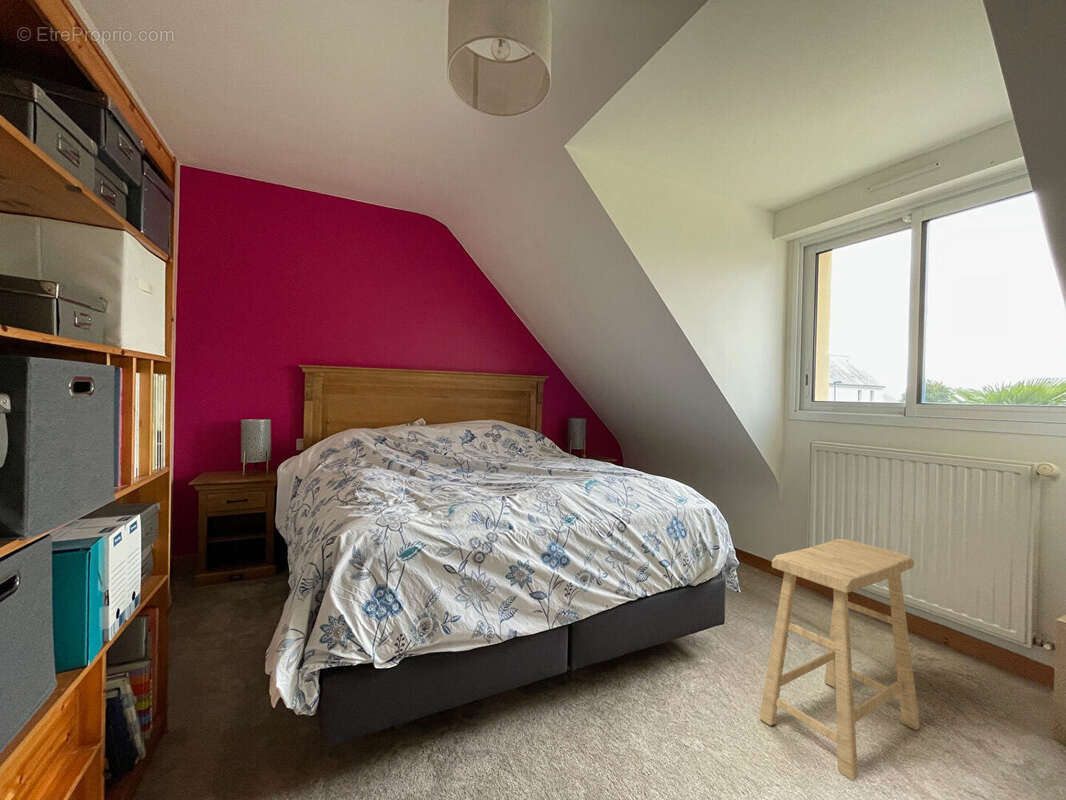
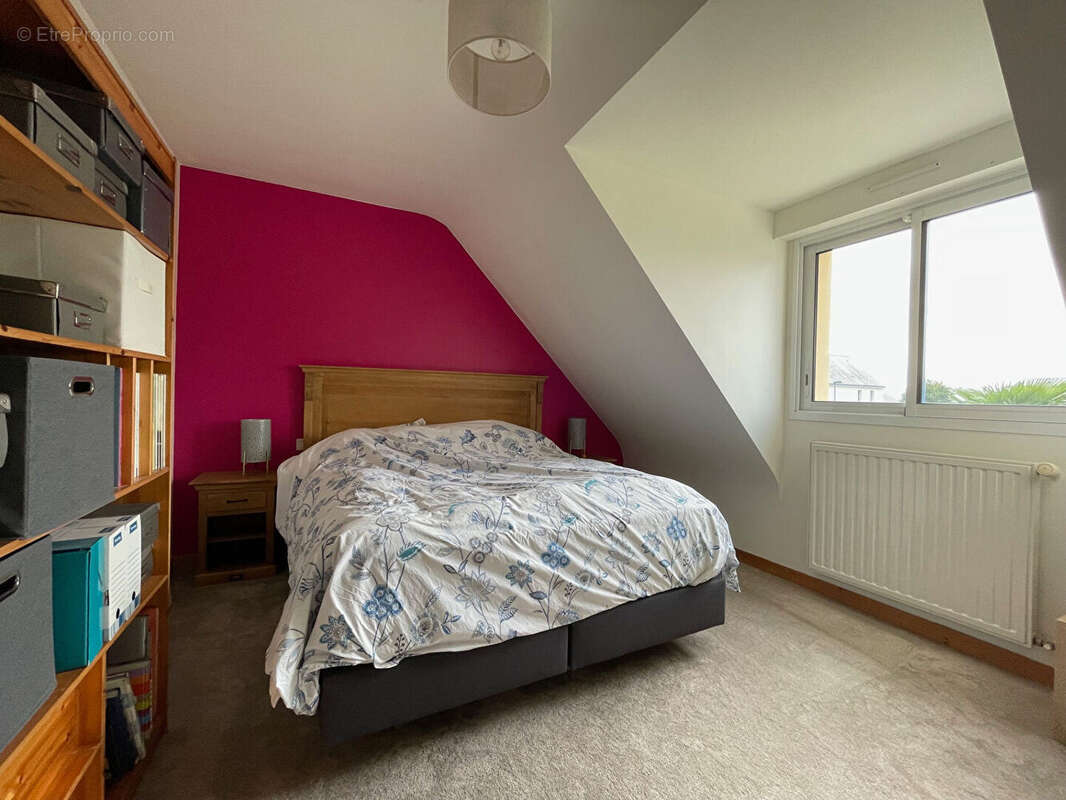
- stool (840, 639)
